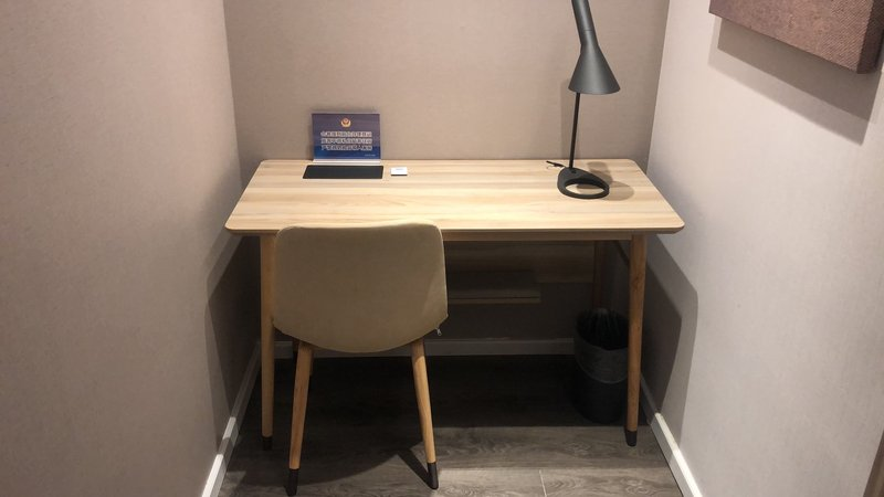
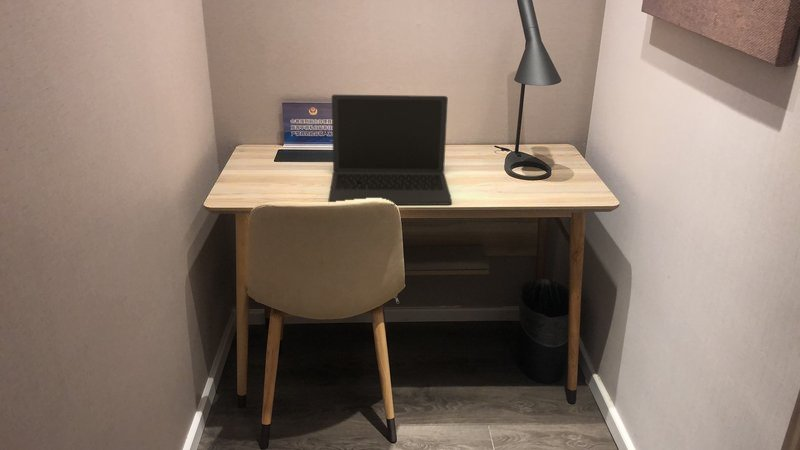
+ laptop (390, 148)
